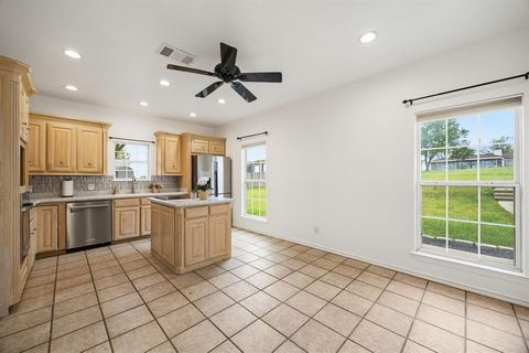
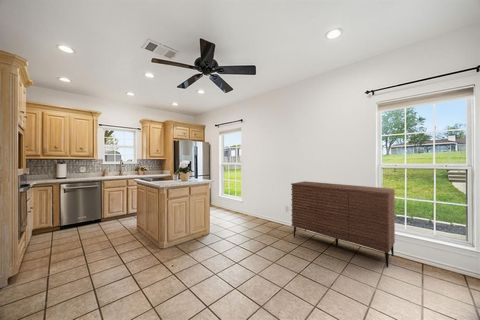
+ sideboard (337, 215)
